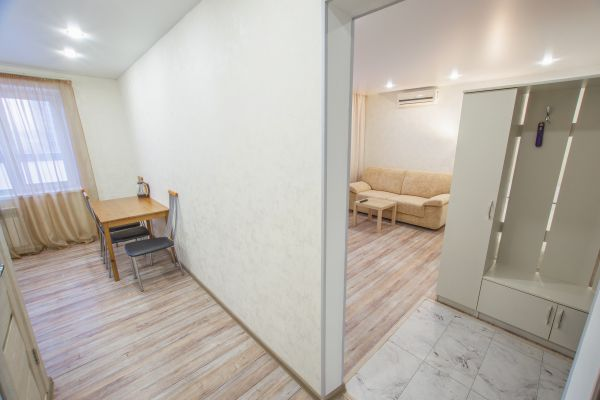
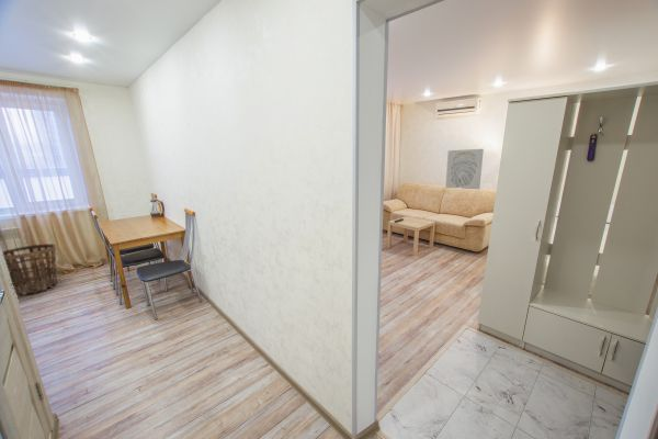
+ wall art (463, 169)
+ basket (31, 268)
